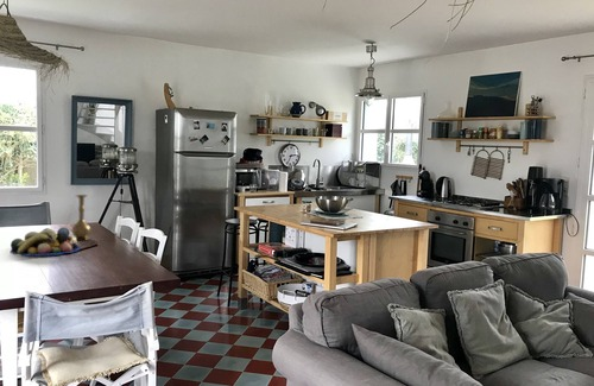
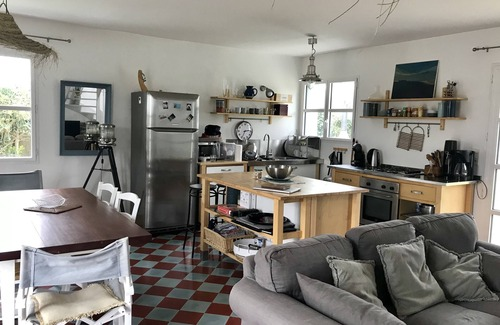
- vase (81, 216)
- fruit bowl (46, 239)
